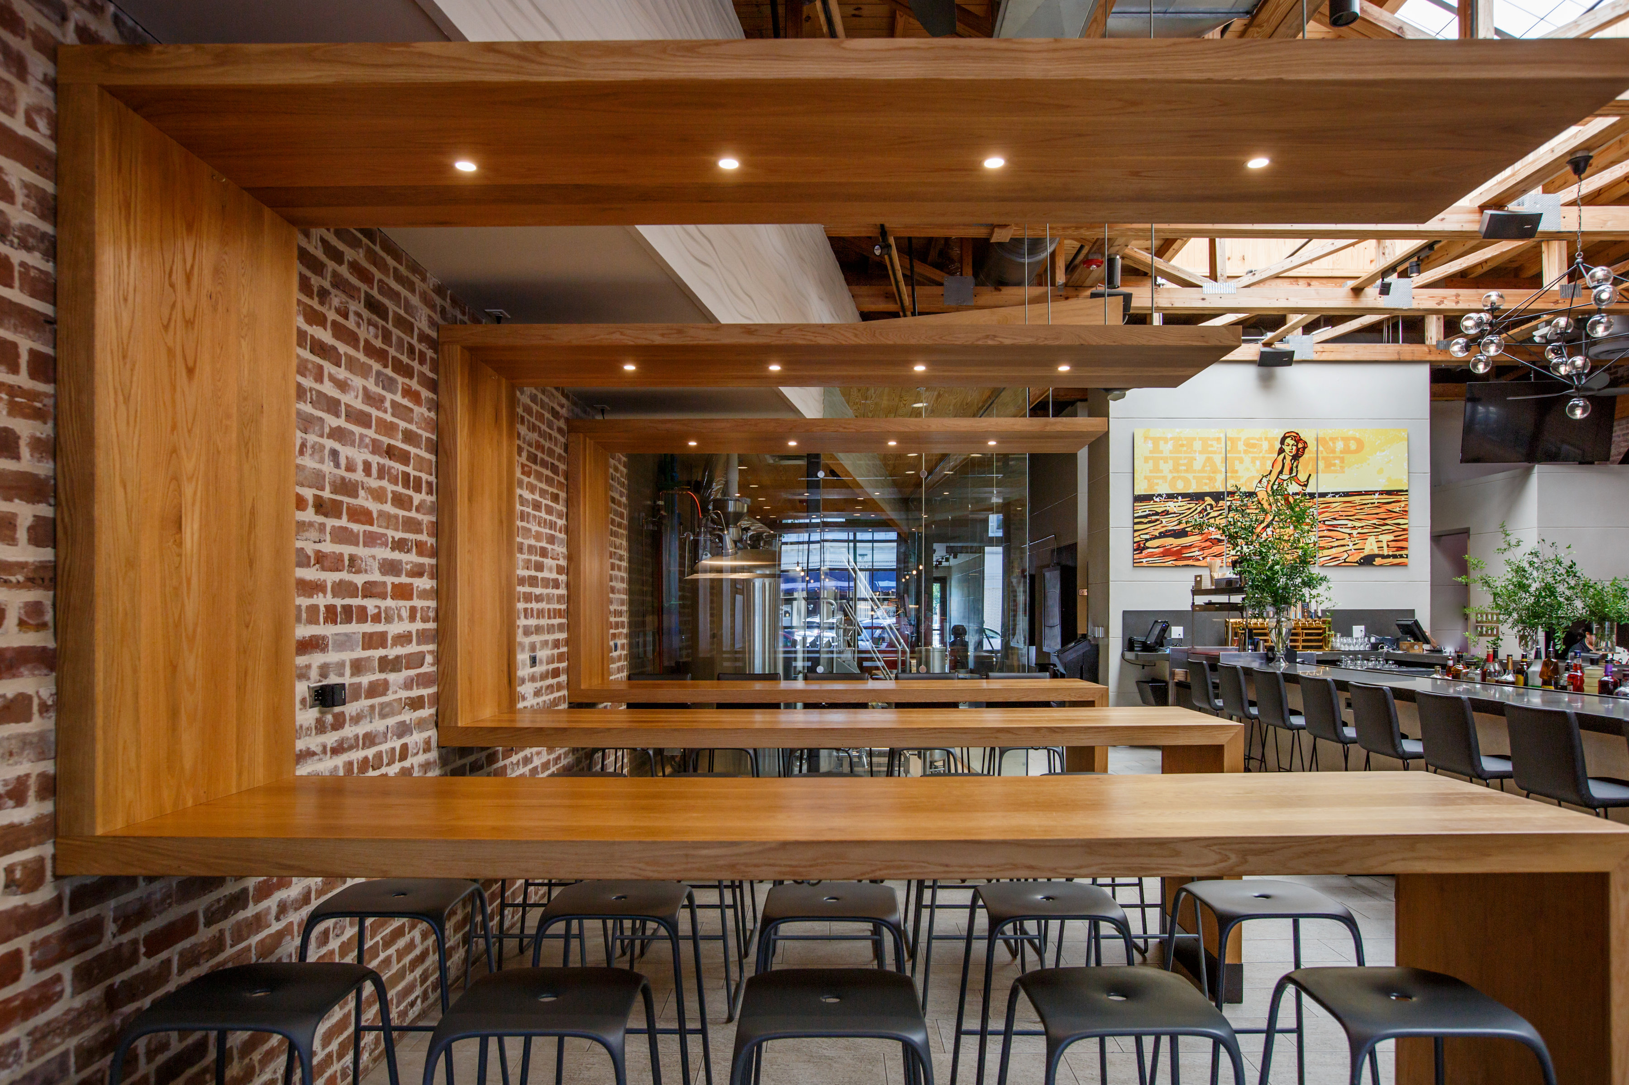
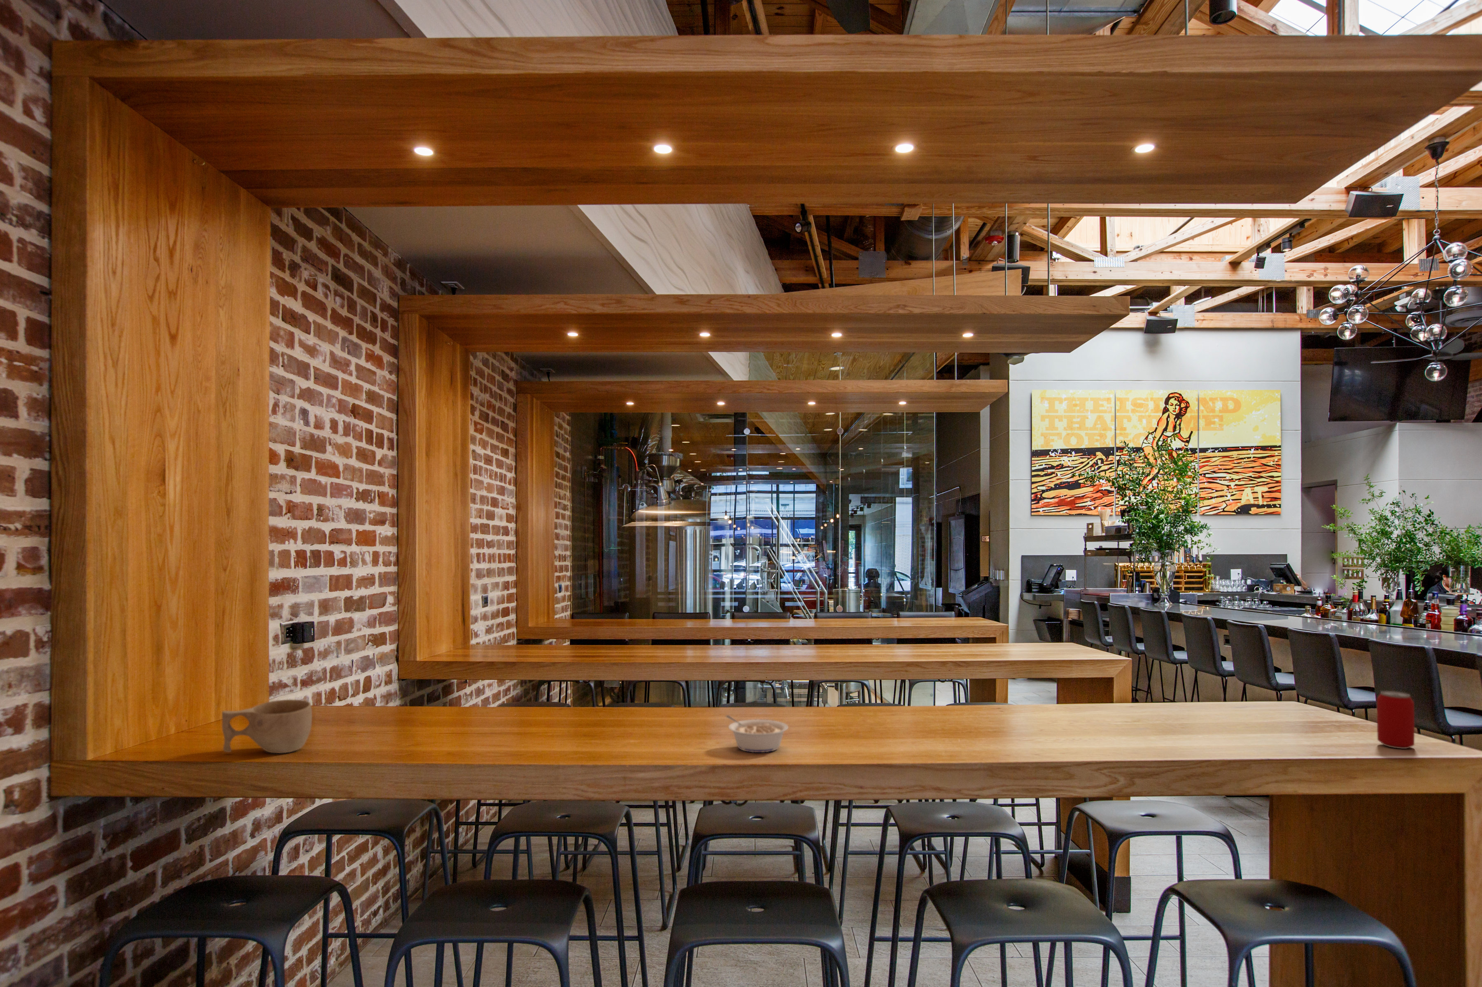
+ cup (268, 728)
+ legume (756, 735)
+ beverage can (1395, 719)
